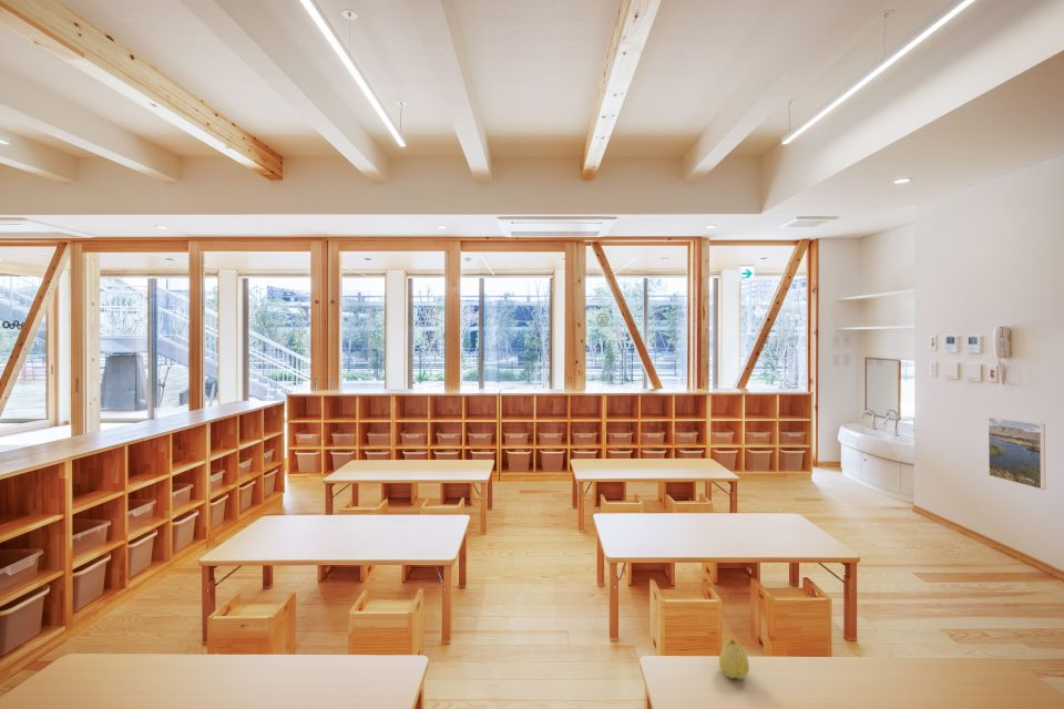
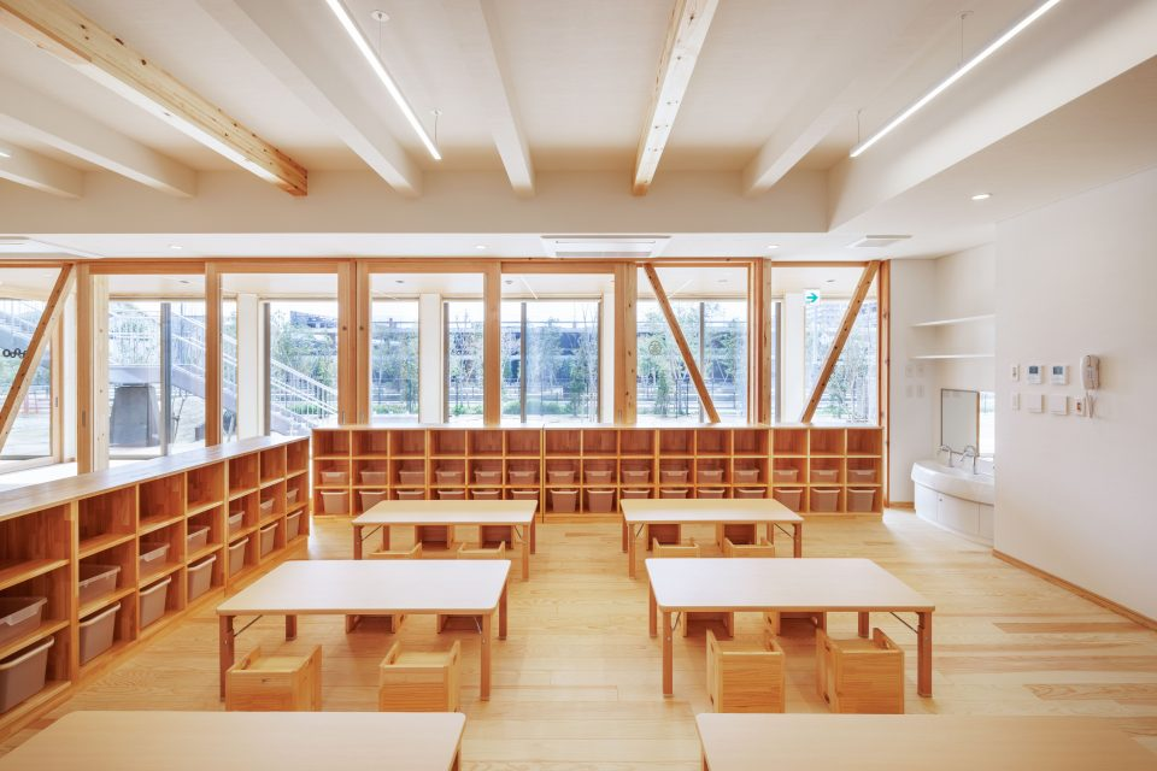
- fruit (733, 656)
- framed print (1015, 451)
